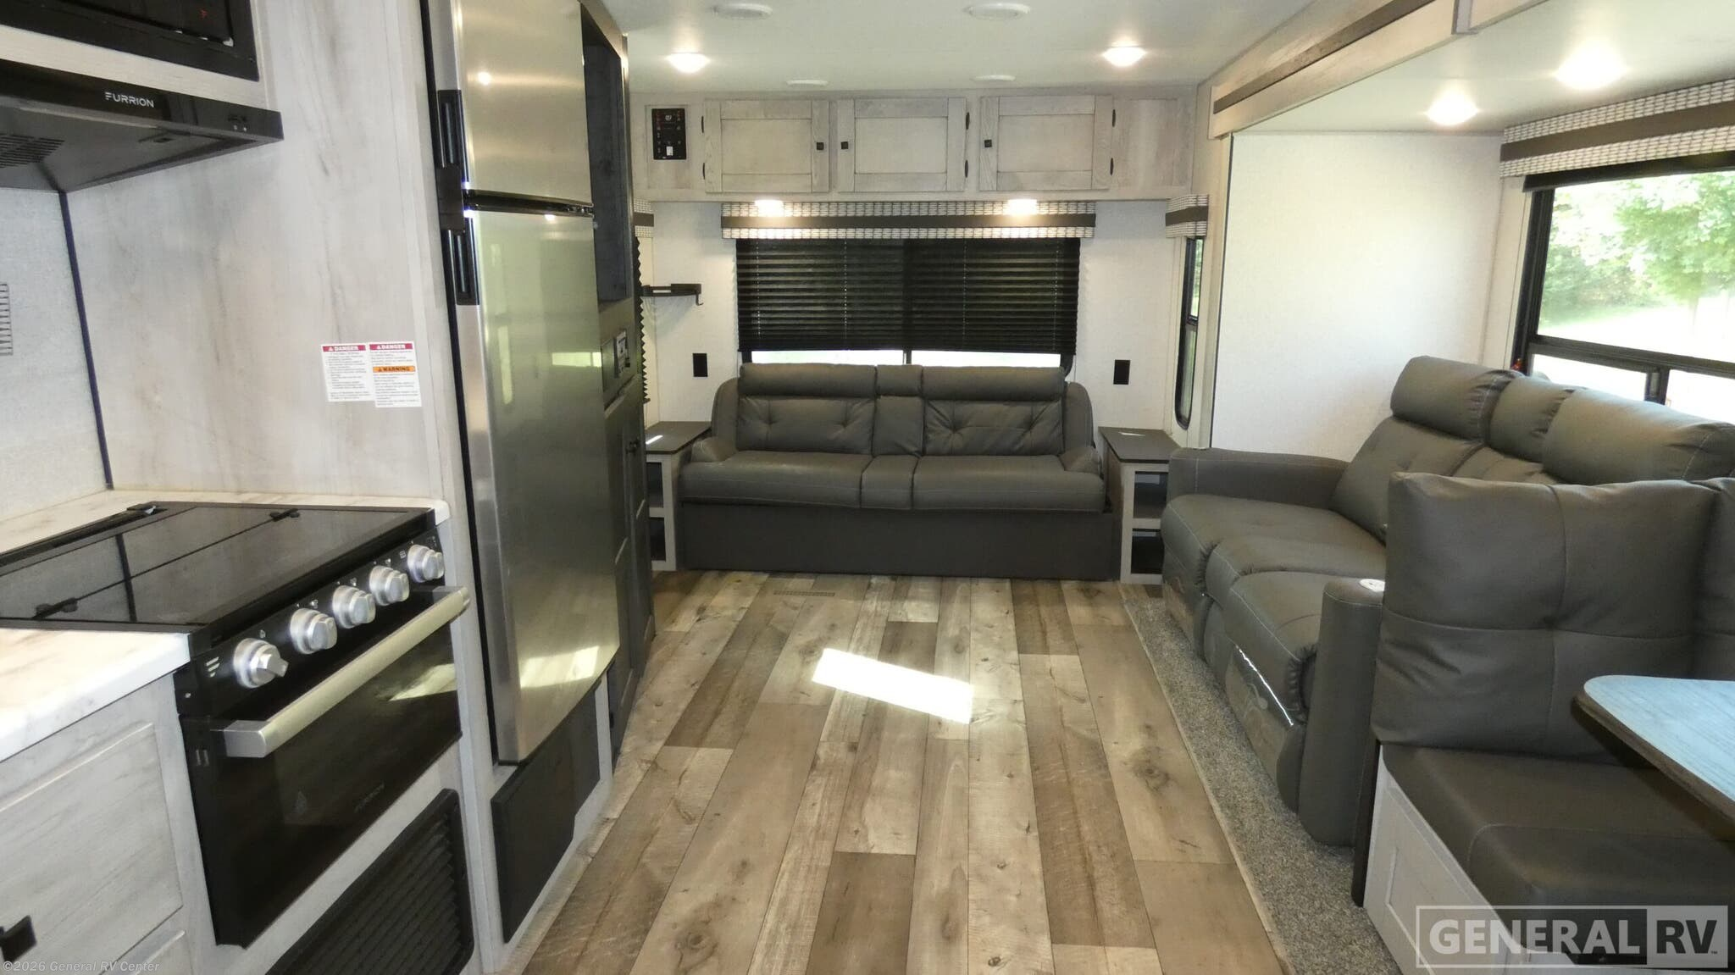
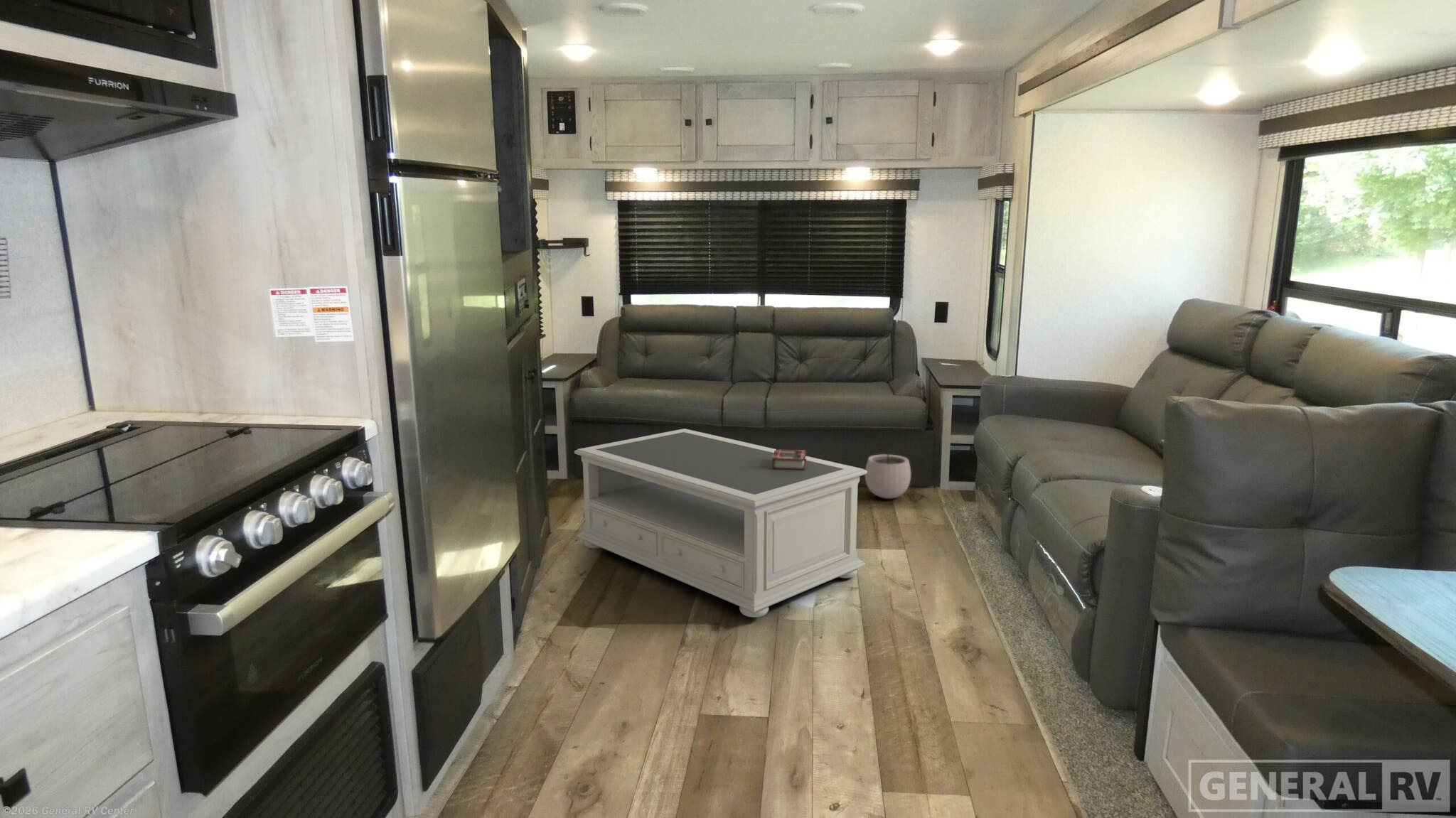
+ plant pot (888, 469)
+ coffee table (714, 510)
+ book (789, 458)
